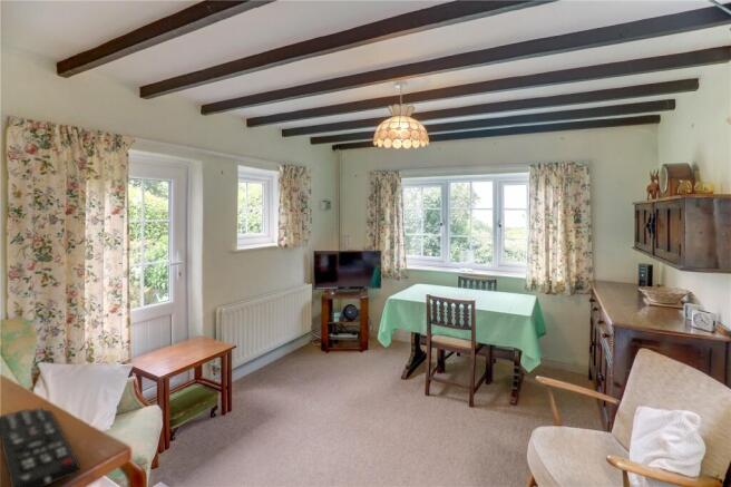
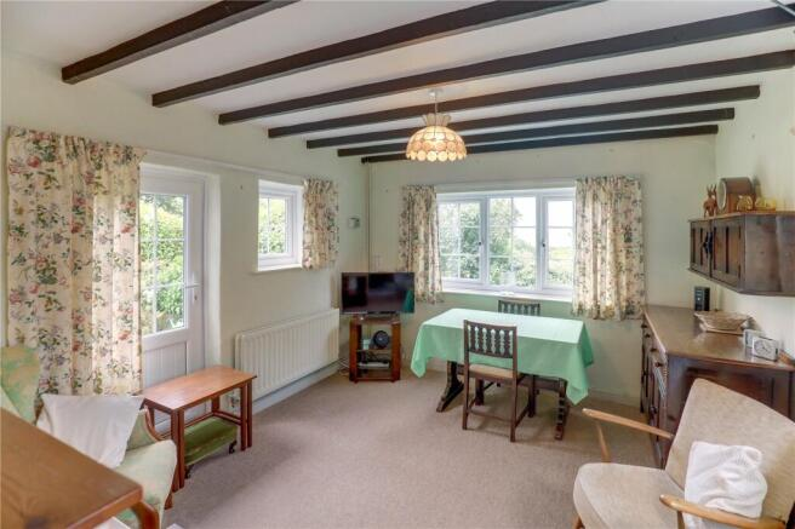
- remote control (33, 440)
